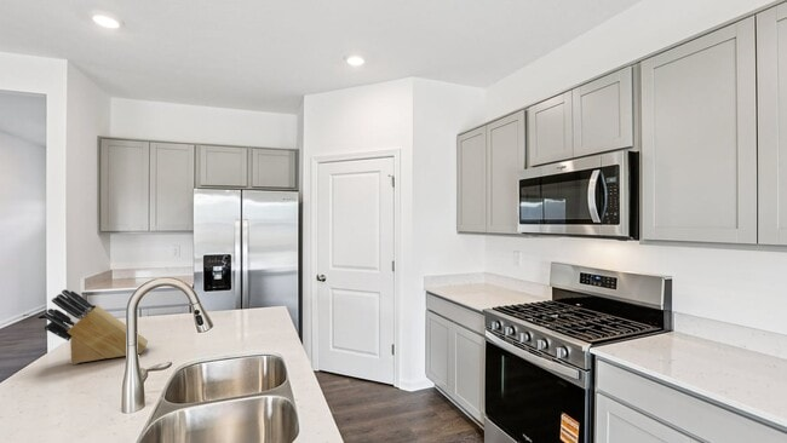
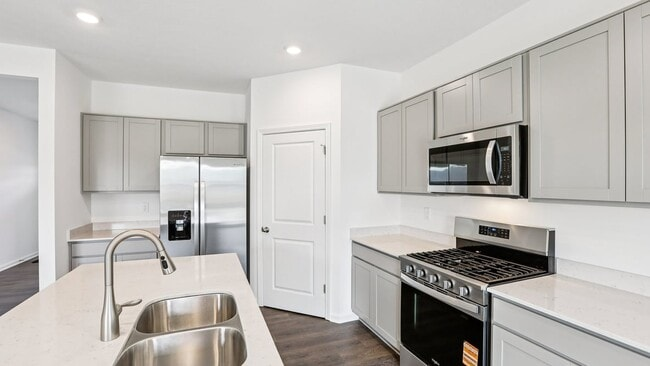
- knife block (98, 321)
